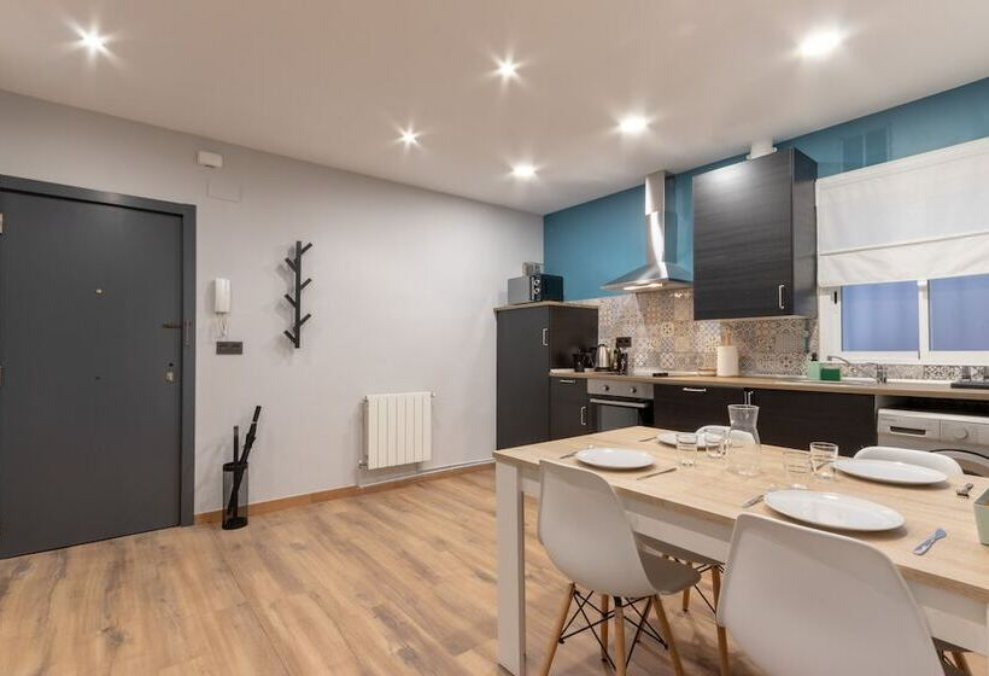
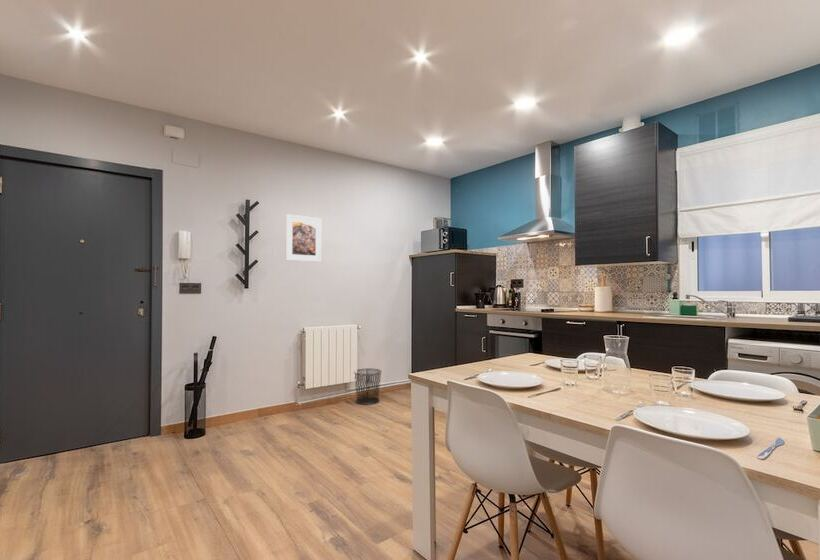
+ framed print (304, 238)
+ waste bin (367, 386)
